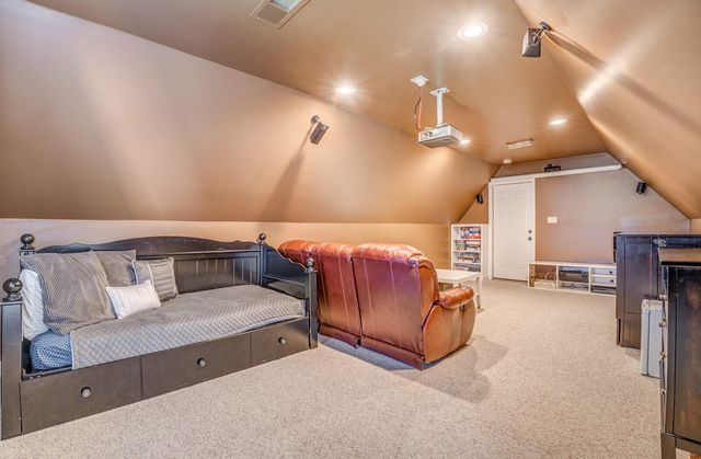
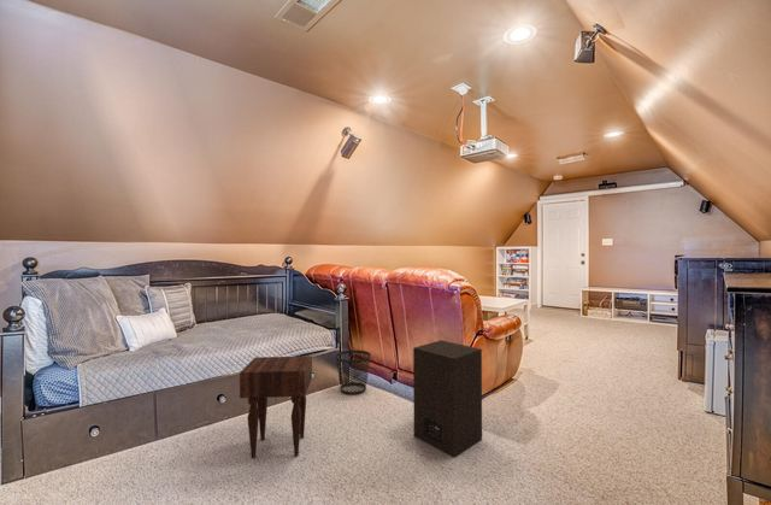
+ speaker (447, 393)
+ wastebasket (353, 372)
+ nightstand (281, 395)
